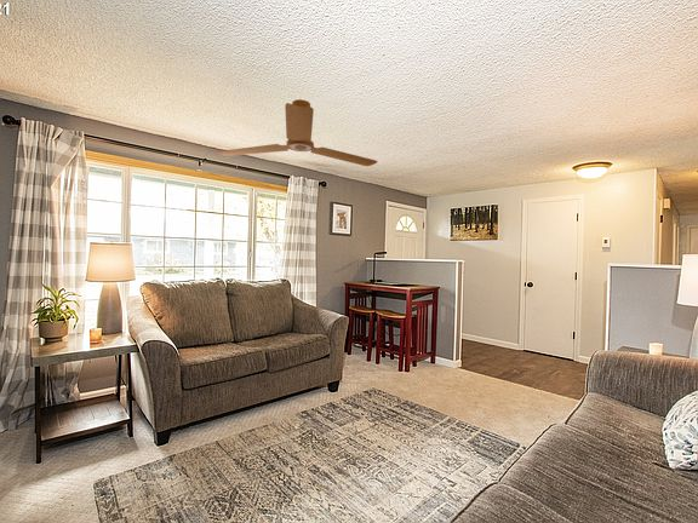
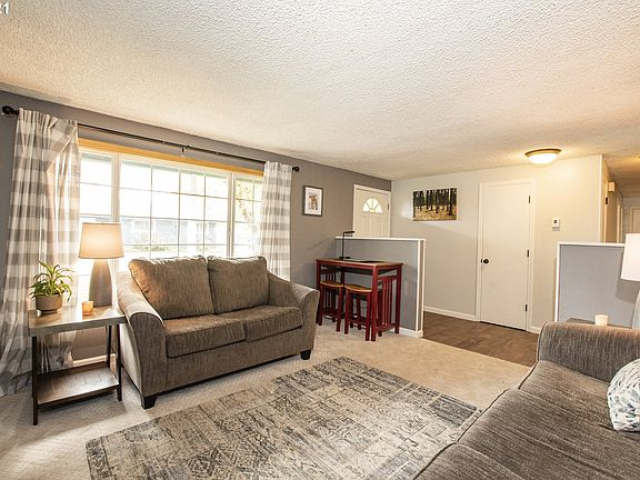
- ceiling fan (299, 117)
